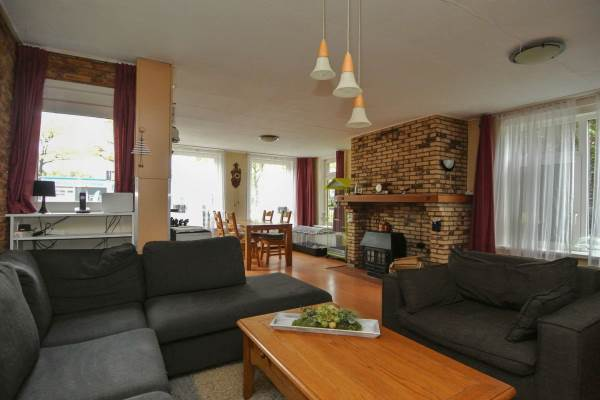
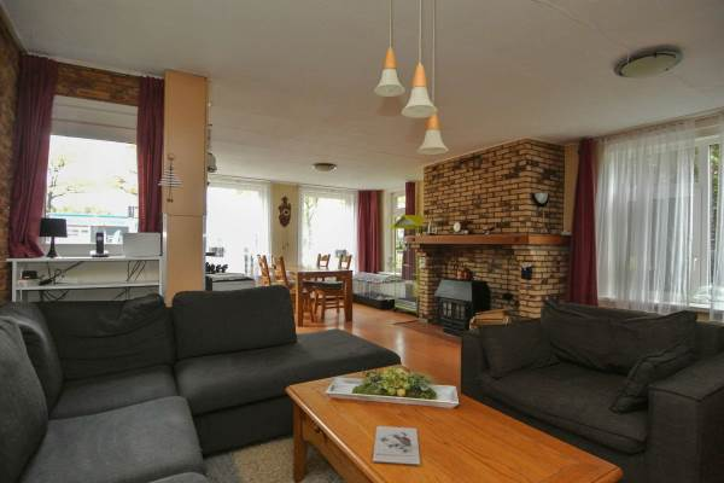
+ architectural model (396, 440)
